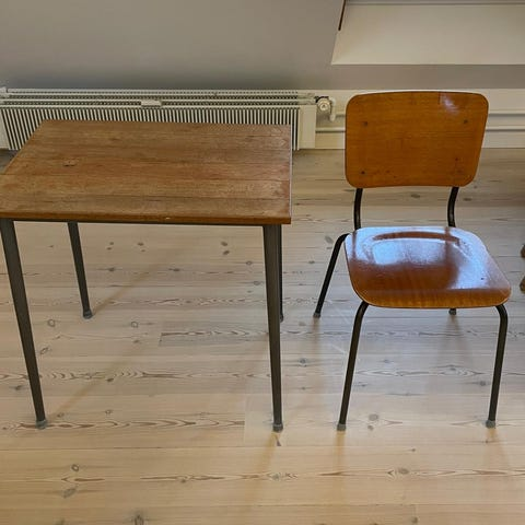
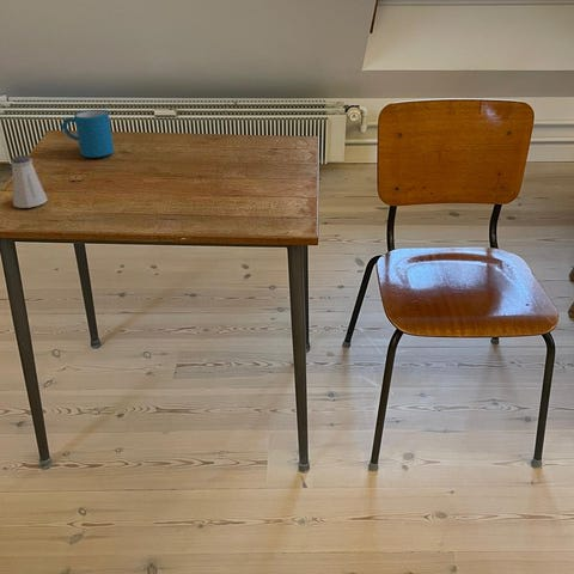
+ mug (86, 133)
+ saltshaker (25, 179)
